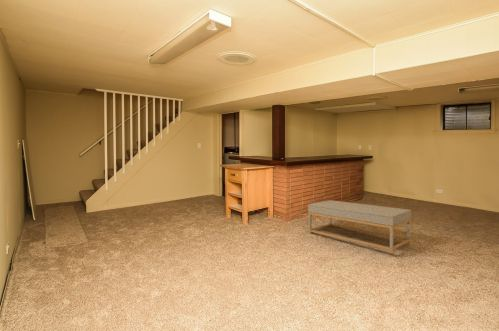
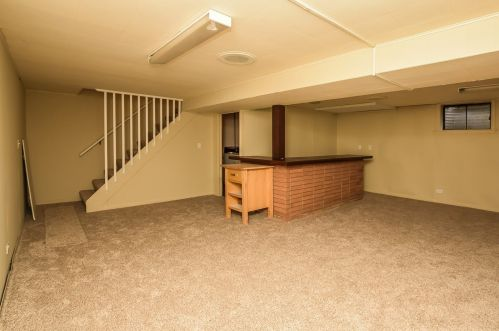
- coffee table (357, 222)
